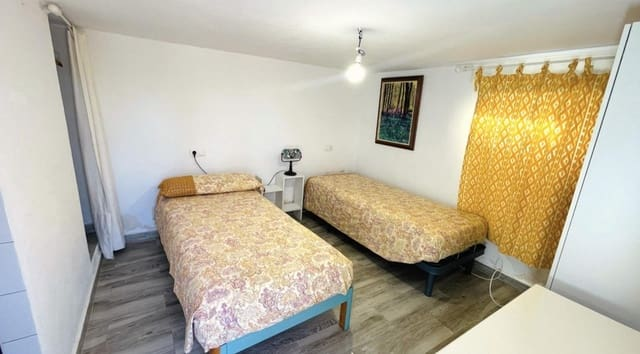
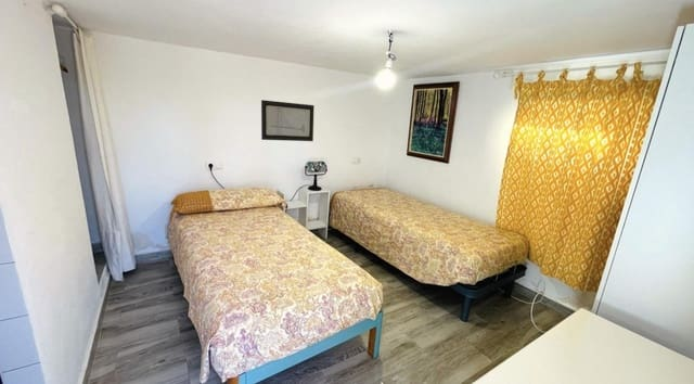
+ wall art (288, 121)
